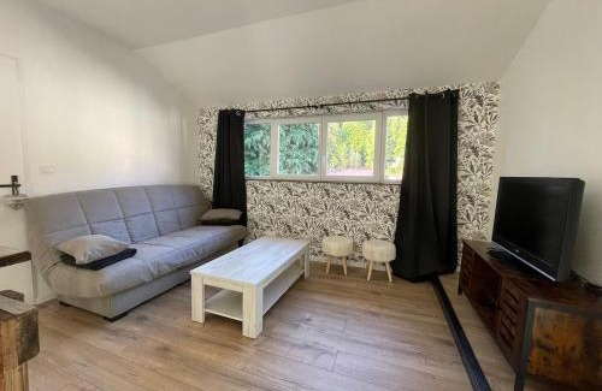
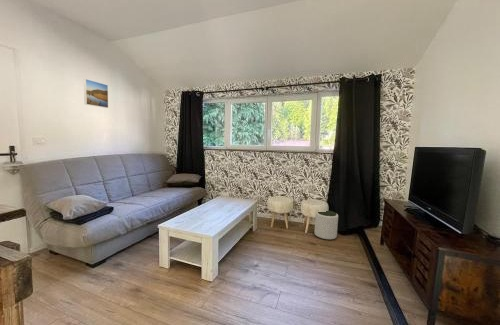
+ plant pot (326, 224)
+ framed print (96, 94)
